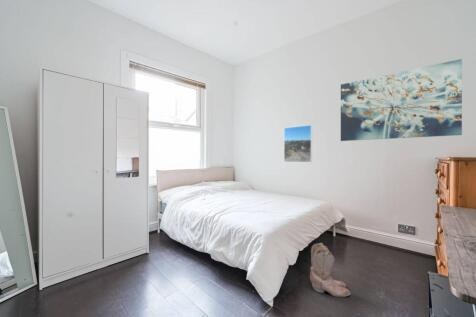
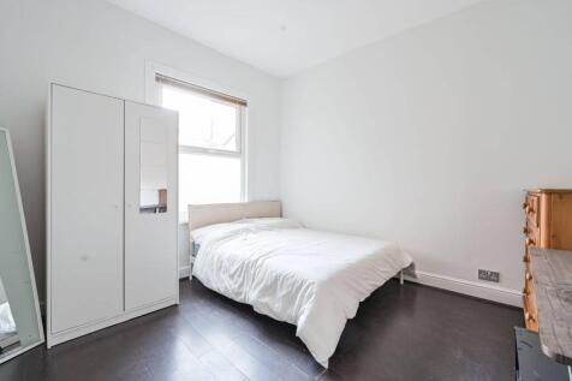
- boots (329, 267)
- wall art (392, 106)
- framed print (297, 144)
